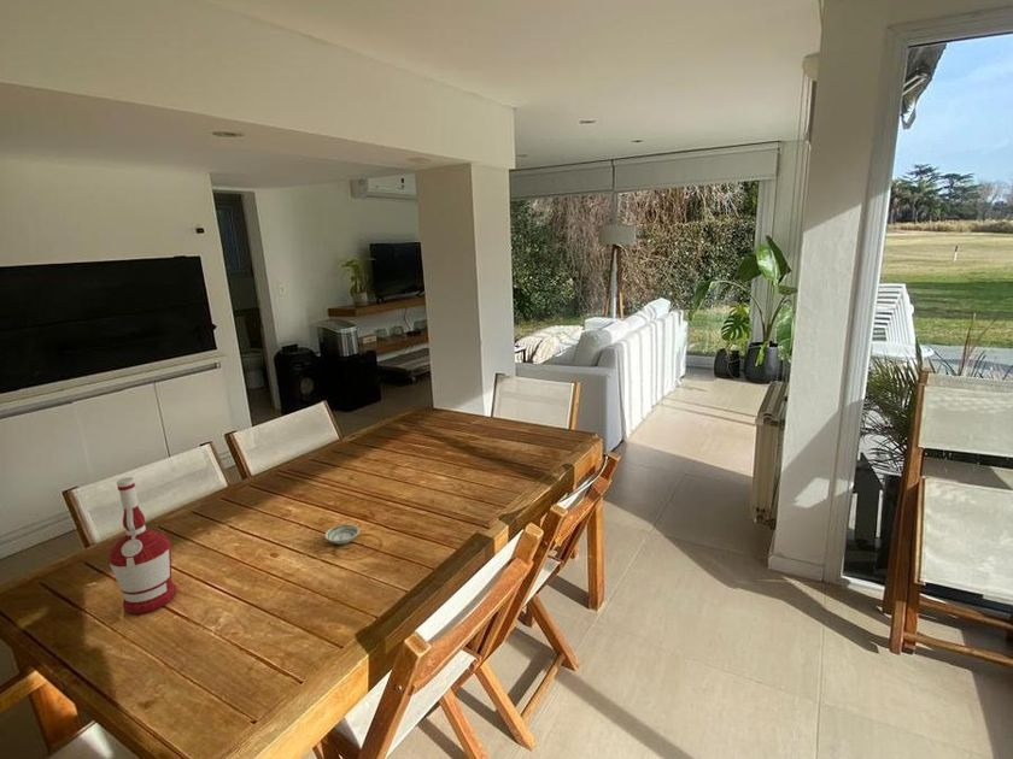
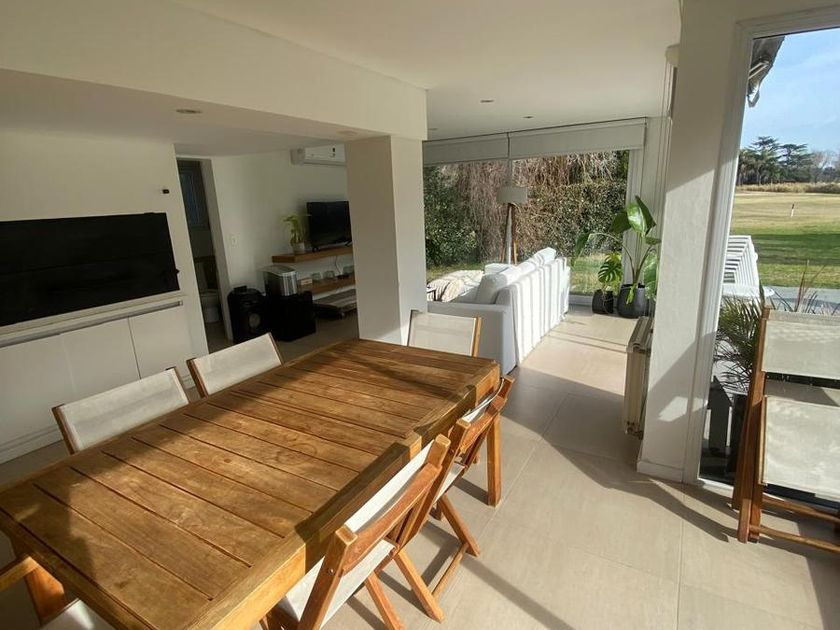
- alcohol (137, 542)
- saucer (342, 535)
